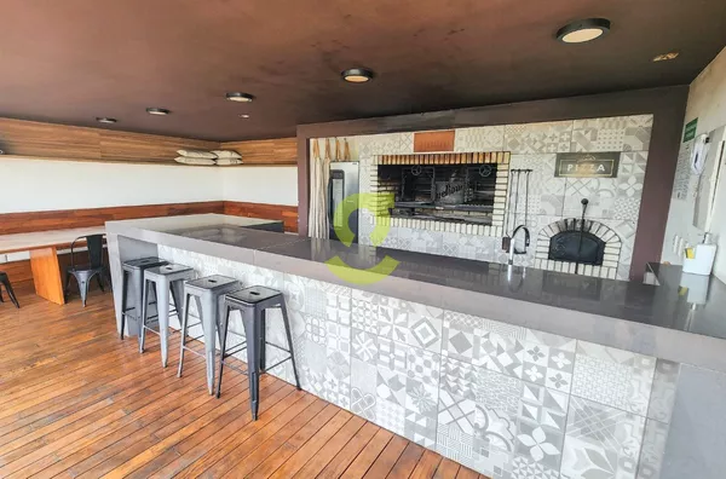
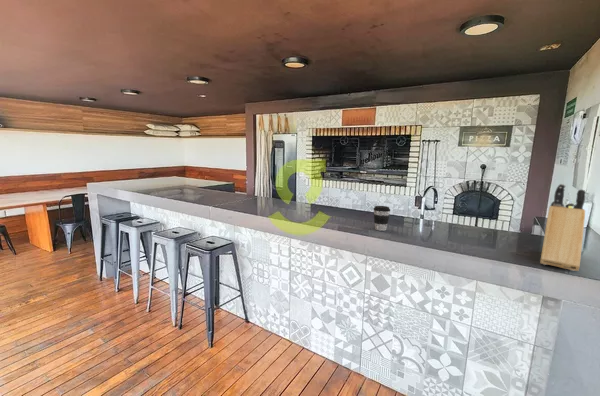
+ knife block (564, 223)
+ coffee cup (381, 218)
